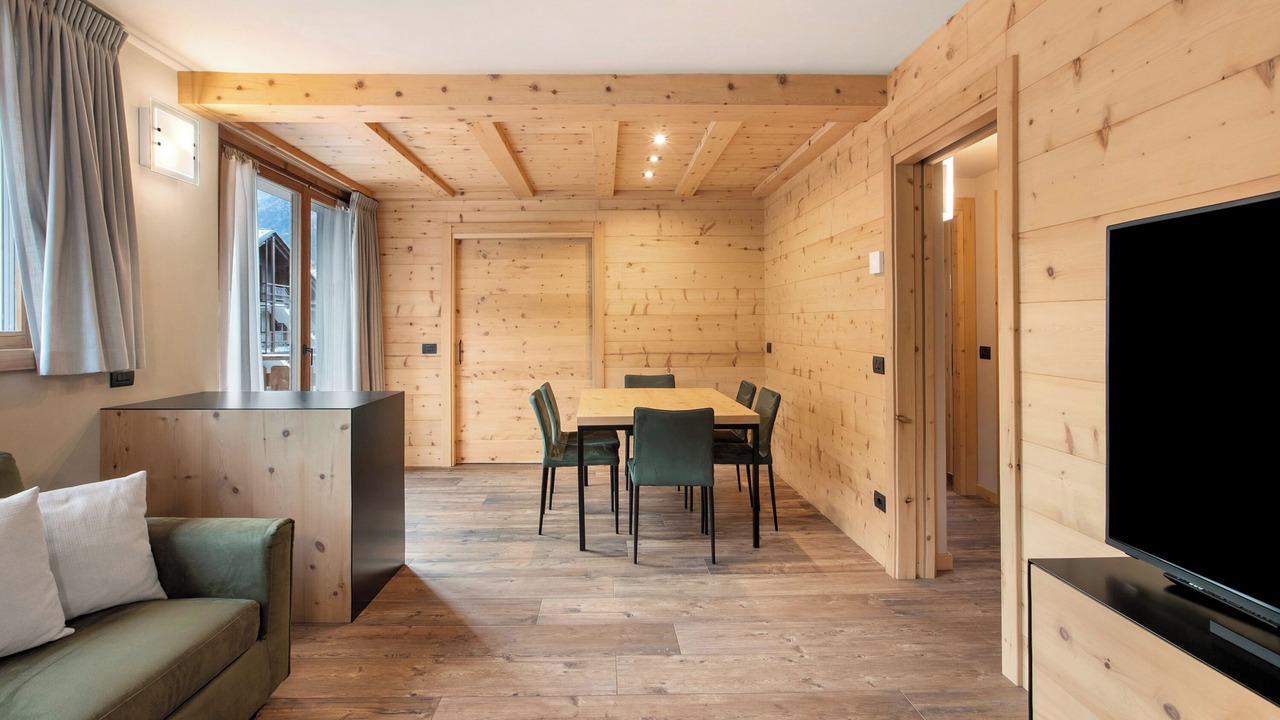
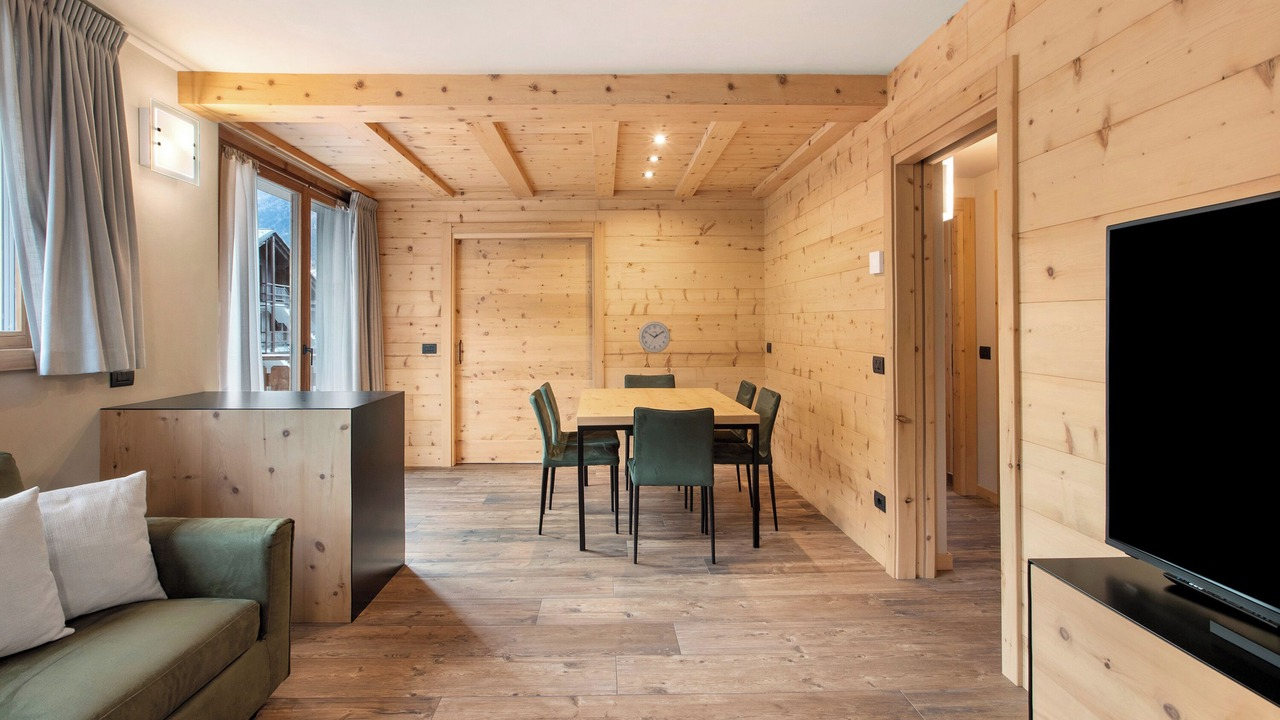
+ wall clock (654, 337)
